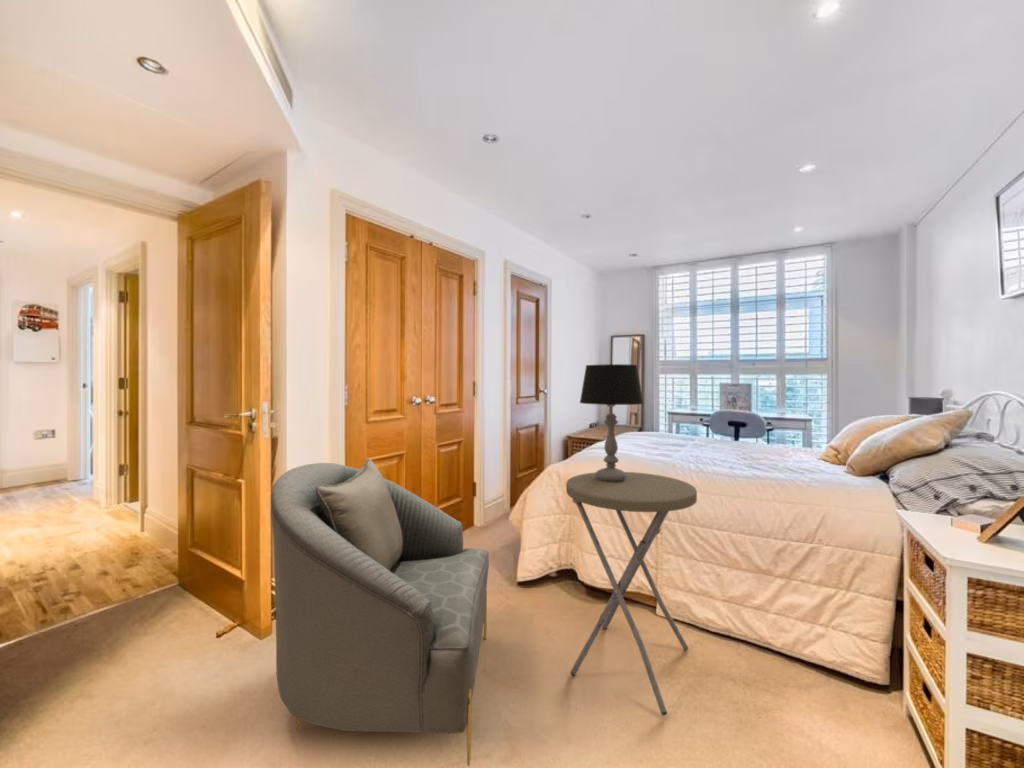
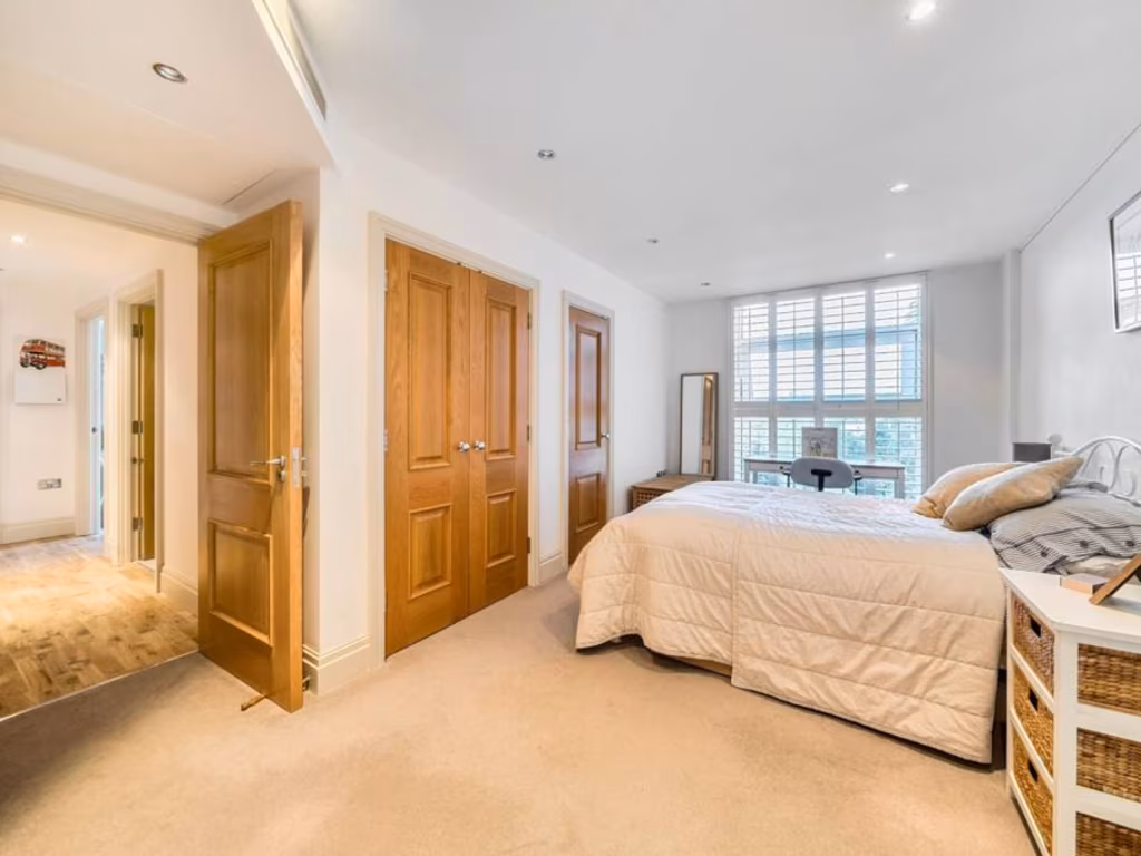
- armchair (386, 578)
- table lamp (611, 421)
- side table (628, 573)
